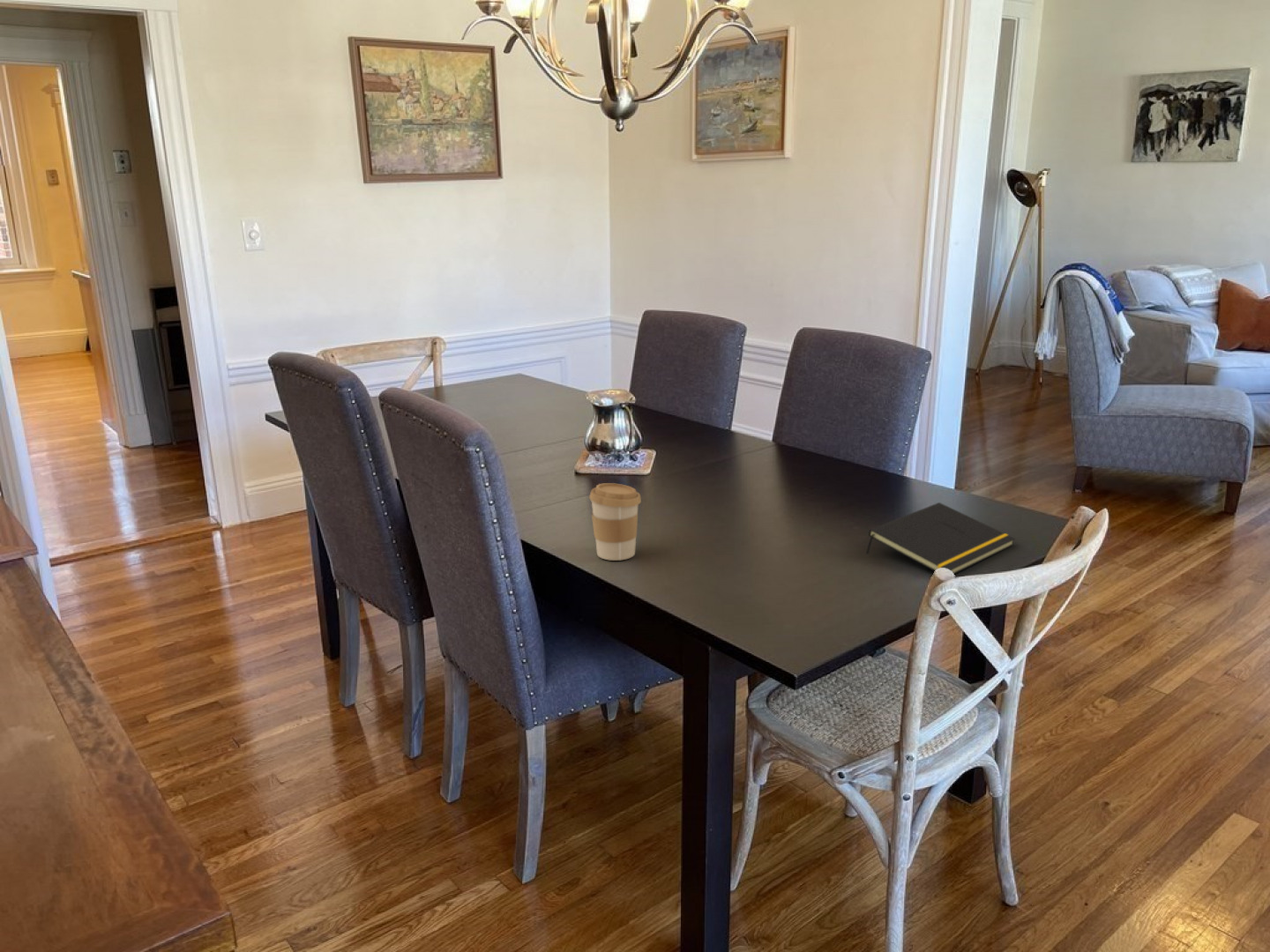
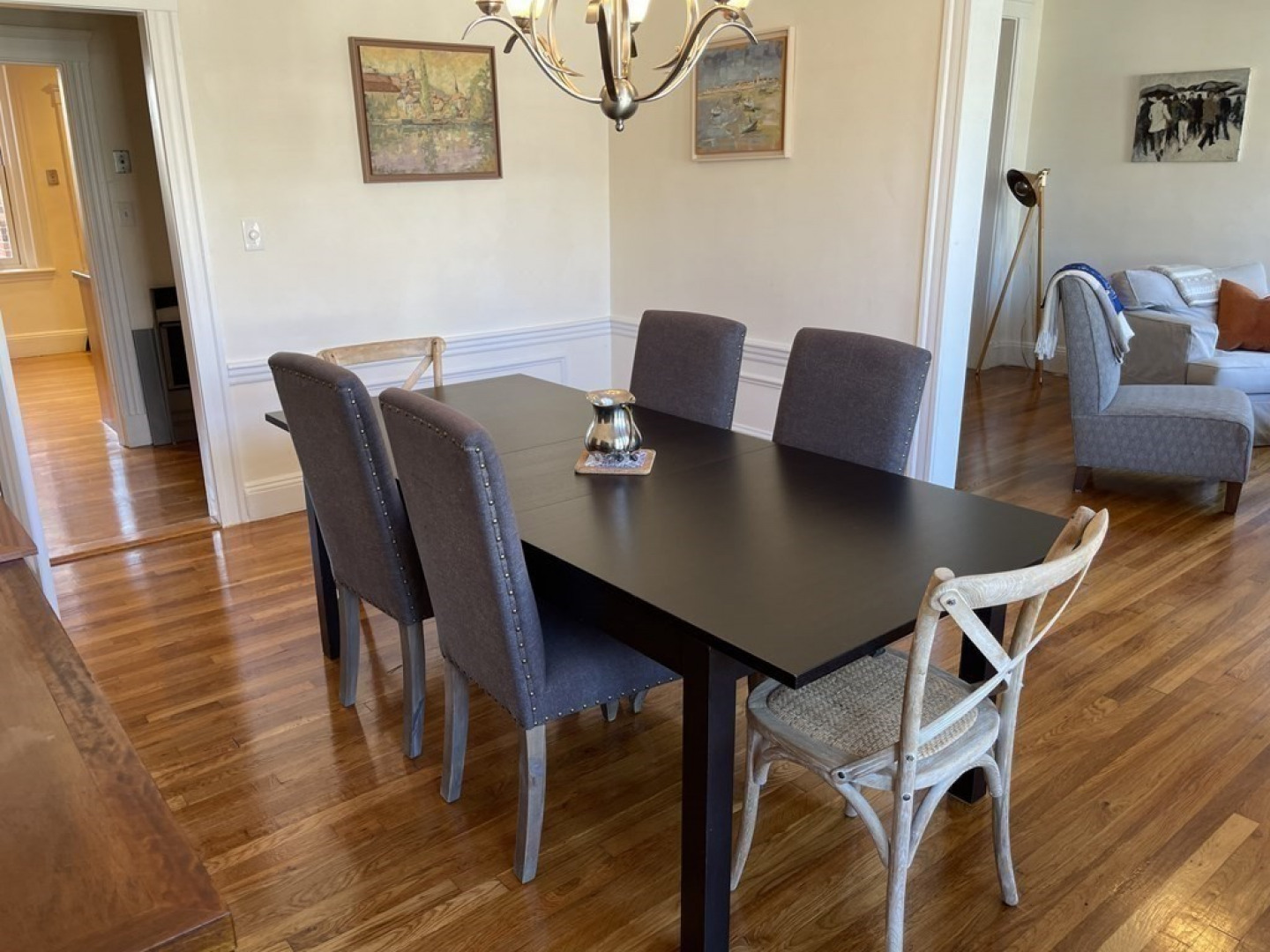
- notepad (942, 537)
- coffee cup (615, 520)
